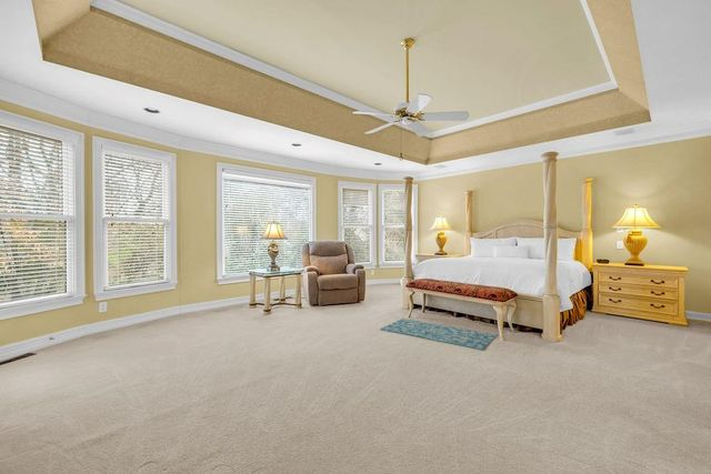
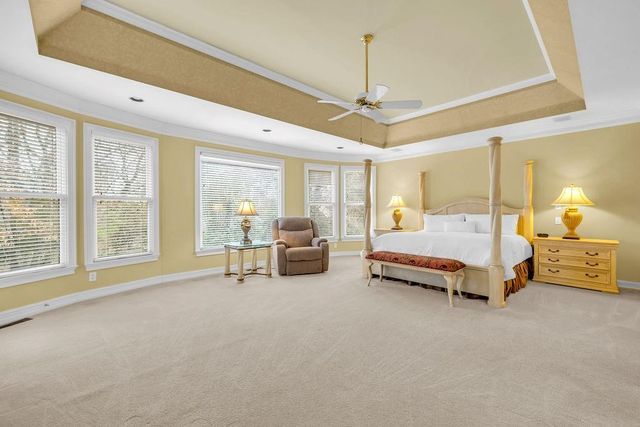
- rug (437, 331)
